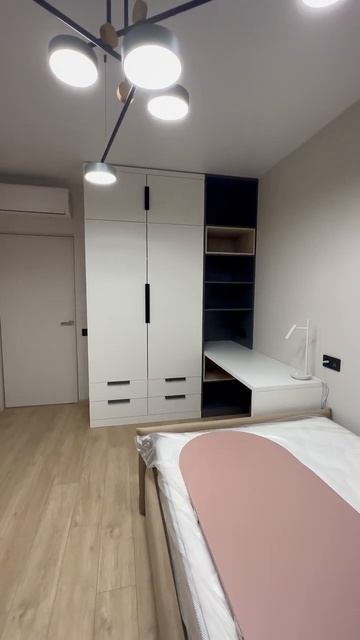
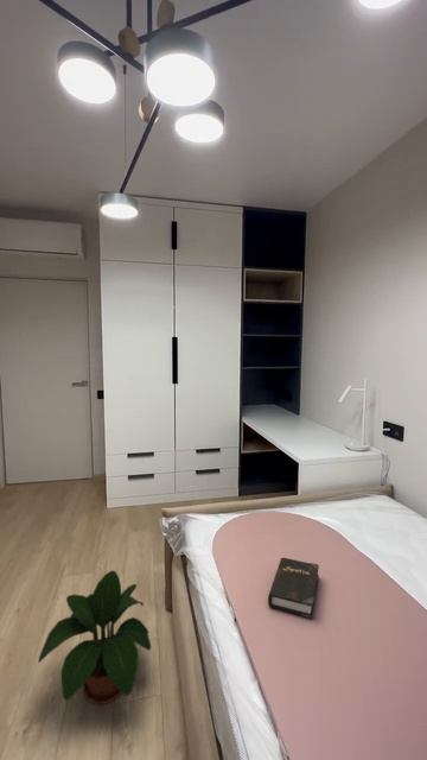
+ potted plant (101, 628)
+ hardback book (294, 584)
